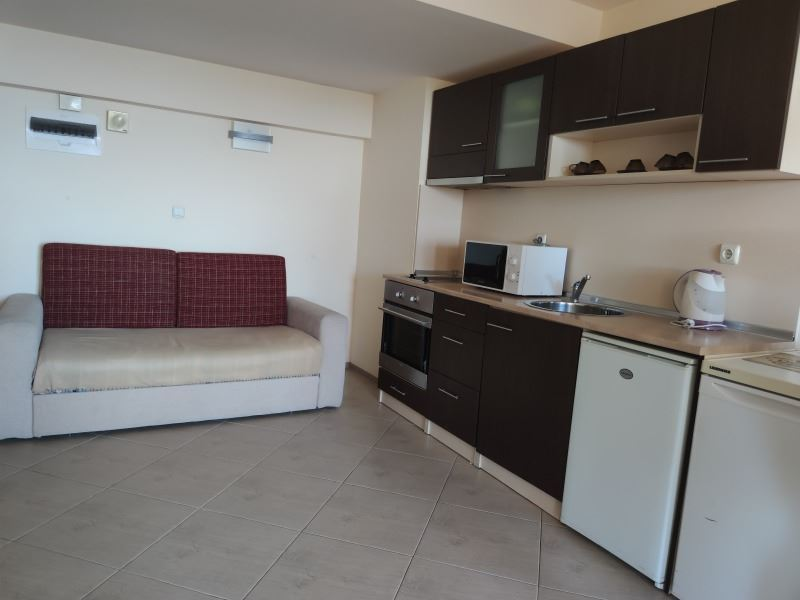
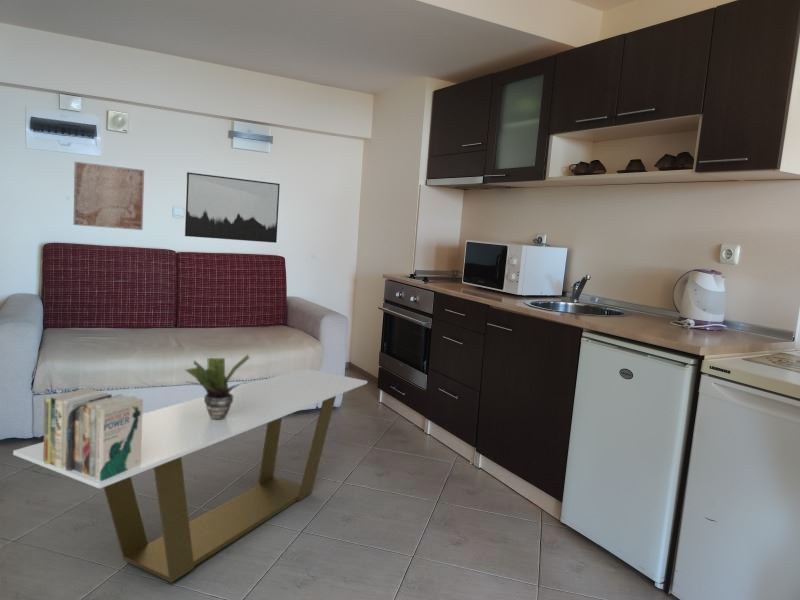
+ books (91, 429)
+ potted plant (219, 386)
+ wall art (109, 197)
+ wall art (233, 209)
+ coffee table (260, 469)
